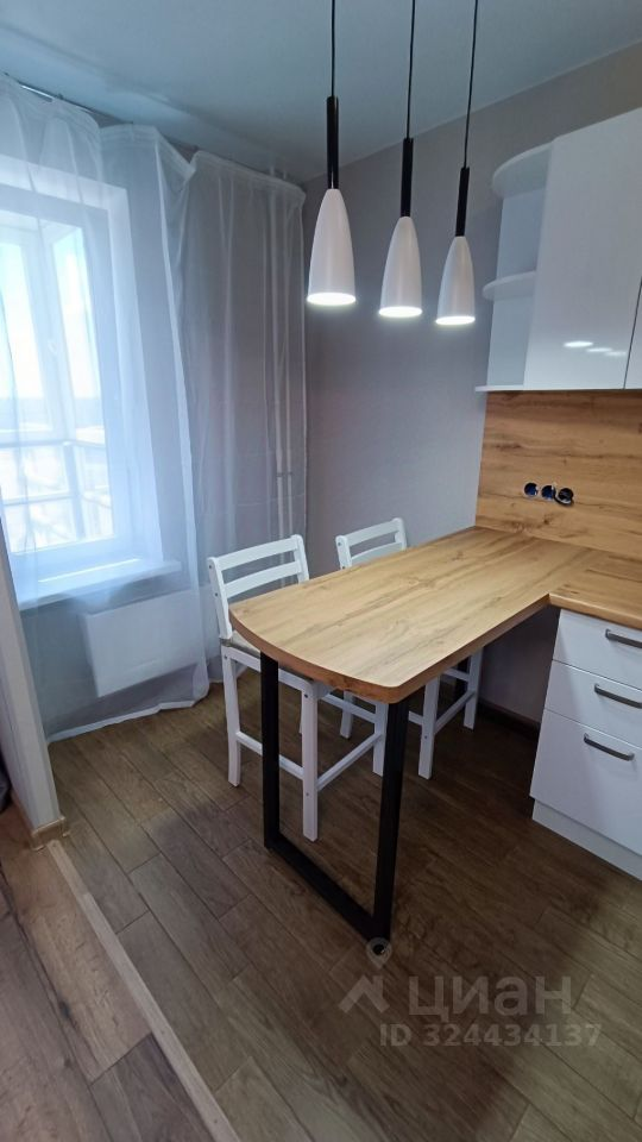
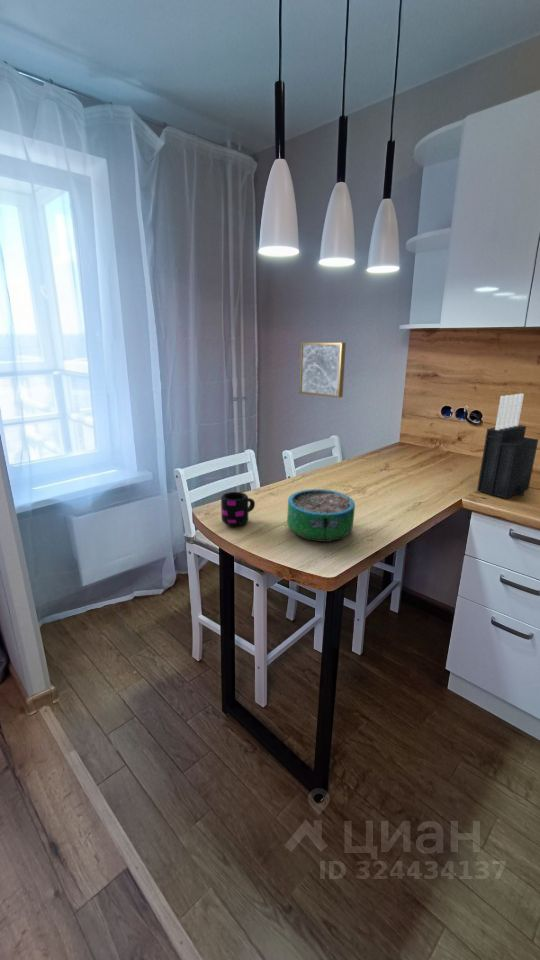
+ mug (239, 507)
+ decorative bowl (320, 514)
+ wall art (321, 369)
+ knife block (514, 445)
